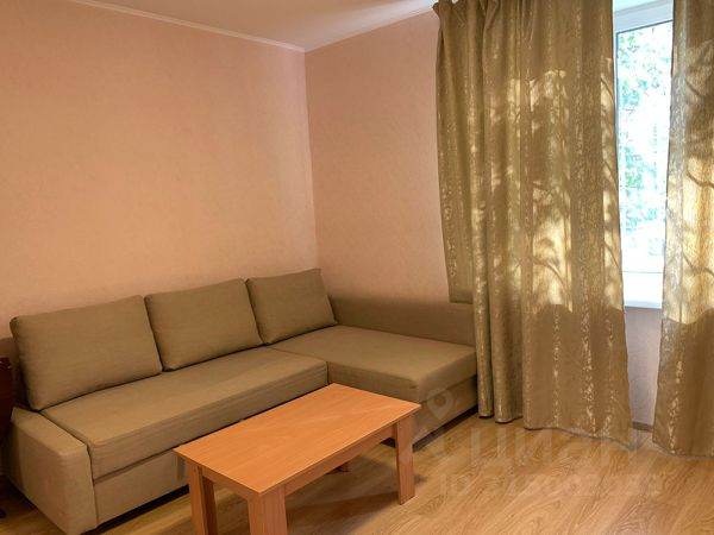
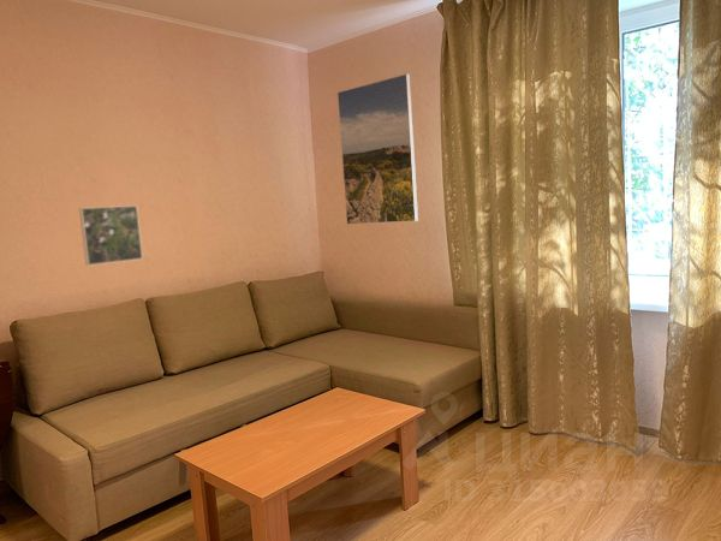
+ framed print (376, 154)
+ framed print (112, 234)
